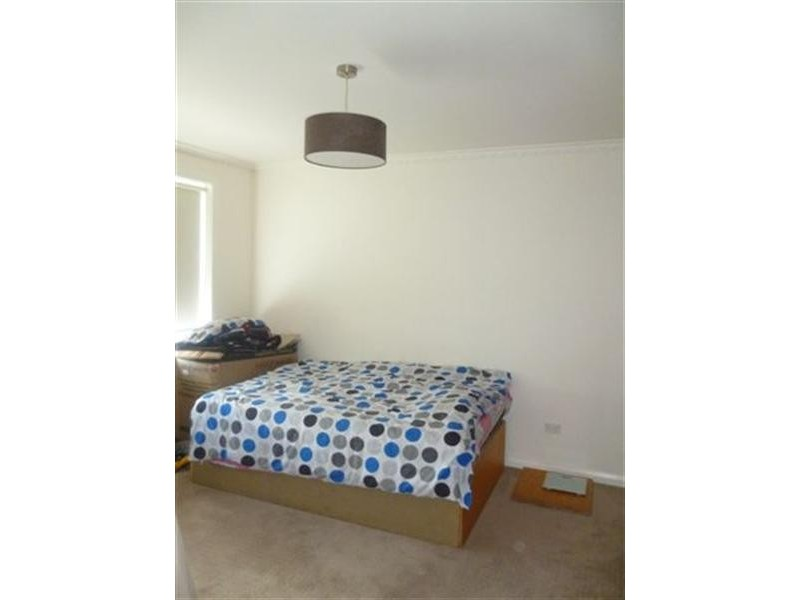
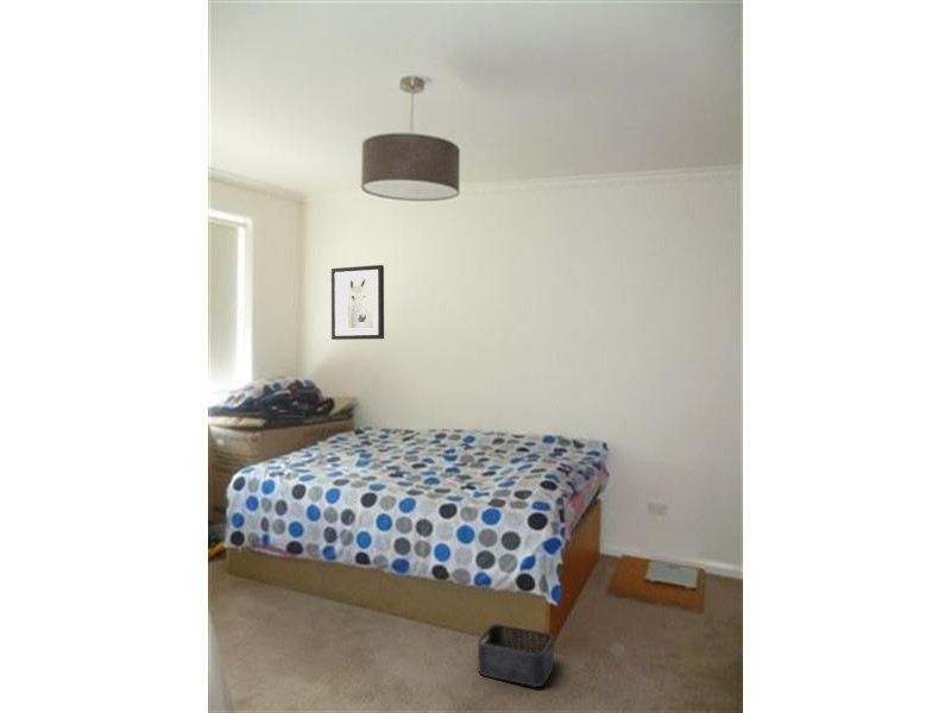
+ storage bin (516, 654)
+ wall art (357, 303)
